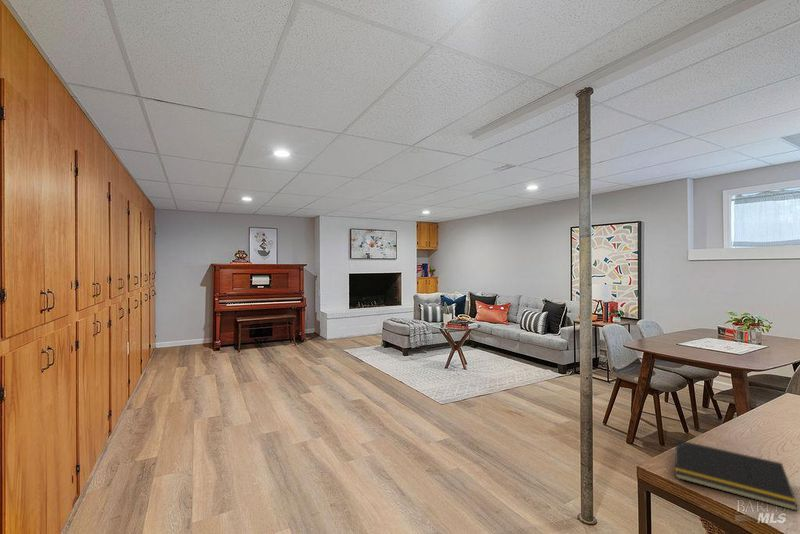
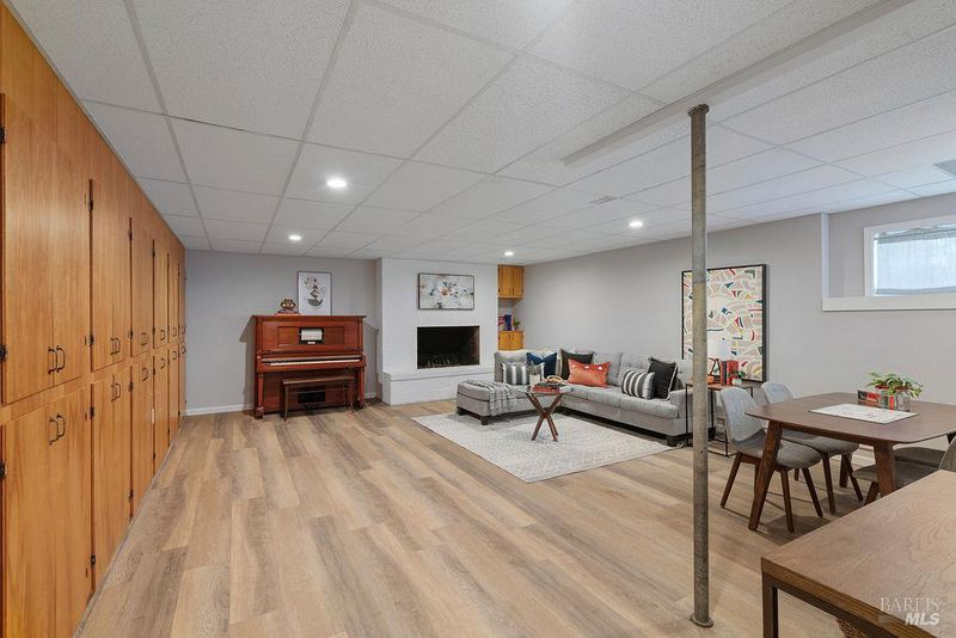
- notepad (728, 470)
